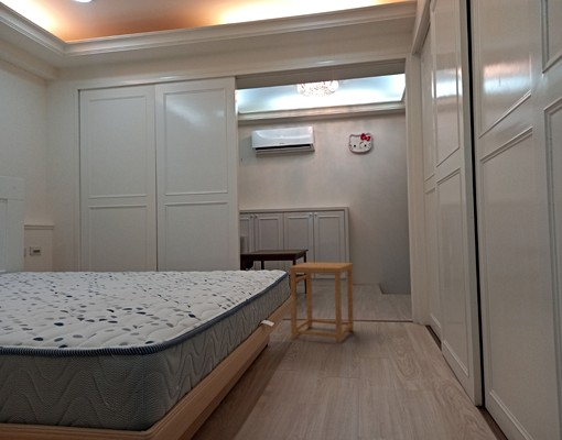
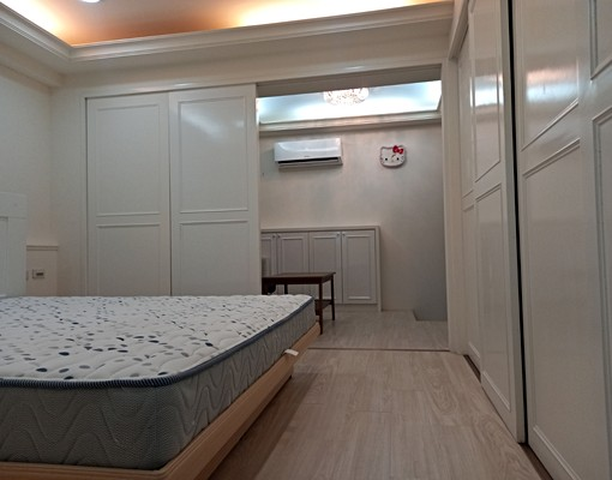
- side table (311, 299)
